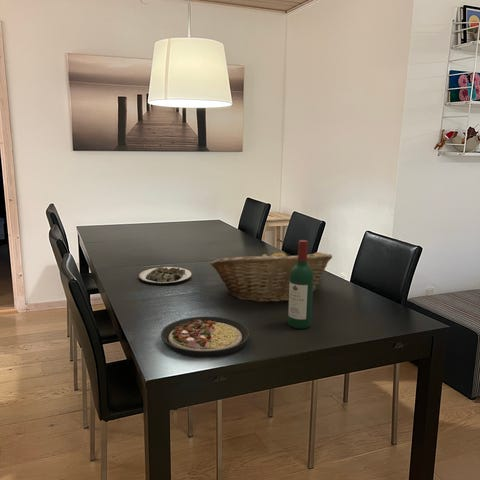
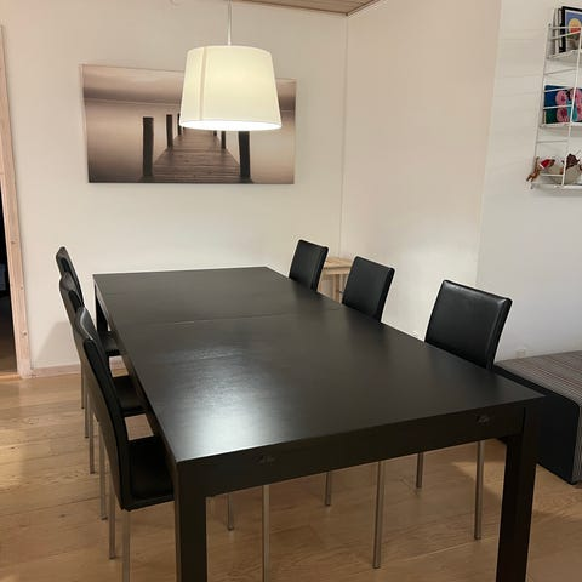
- fruit basket (271, 269)
- plate (205, 334)
- plate (165, 274)
- wine bottle (301, 283)
